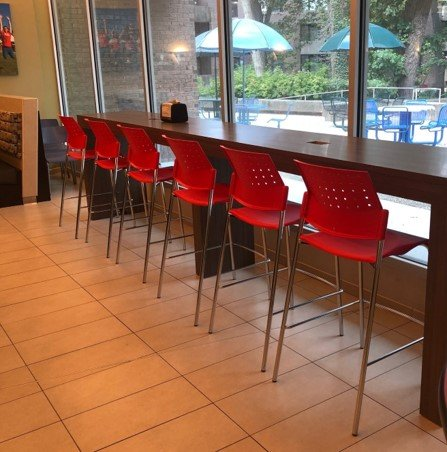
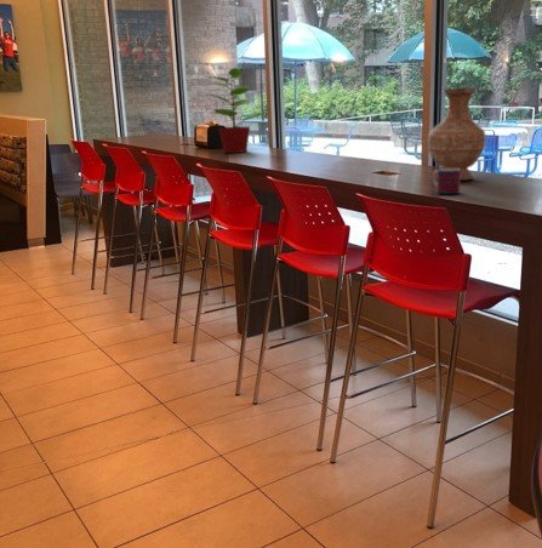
+ mug (444, 181)
+ potted plant (233, 108)
+ vase (456, 133)
